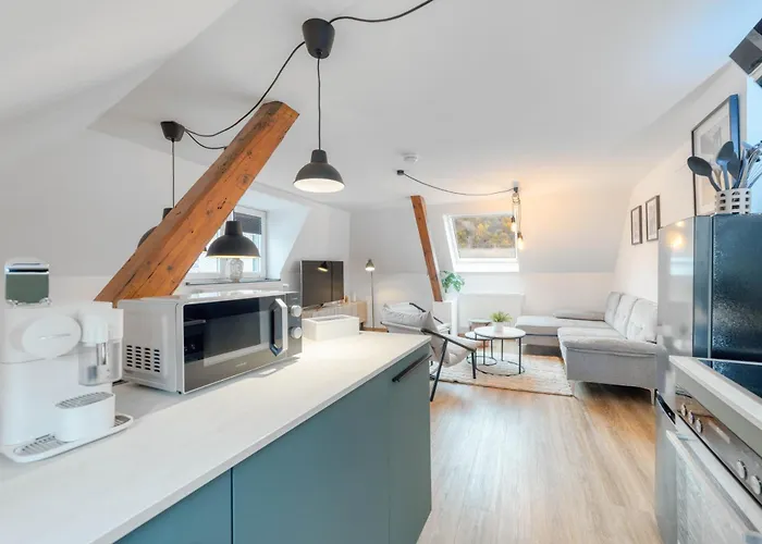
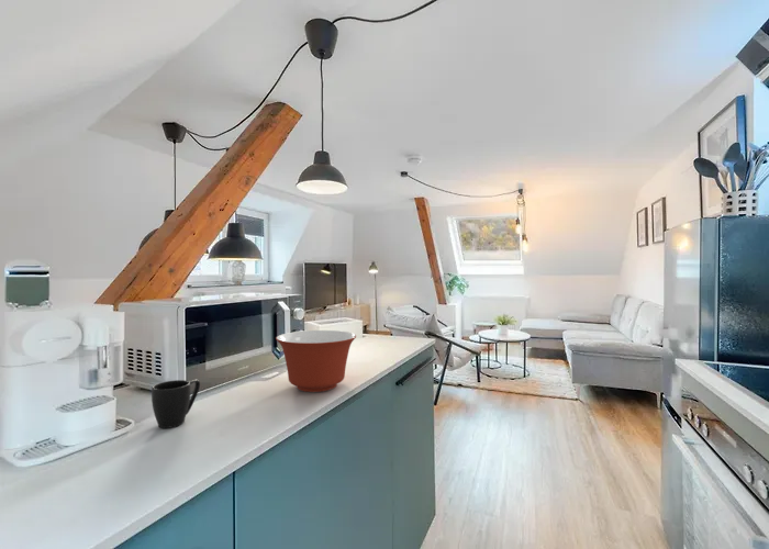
+ mug (178, 401)
+ mixing bowl (316, 360)
